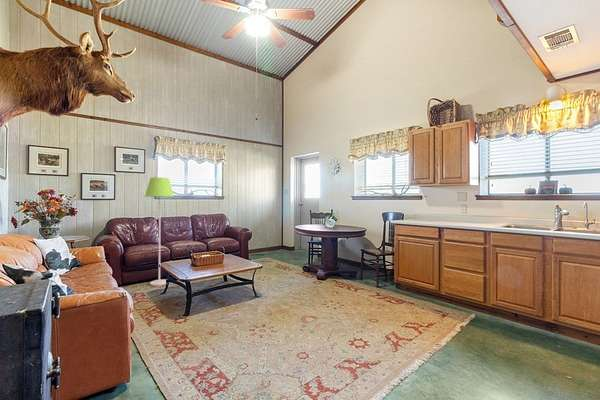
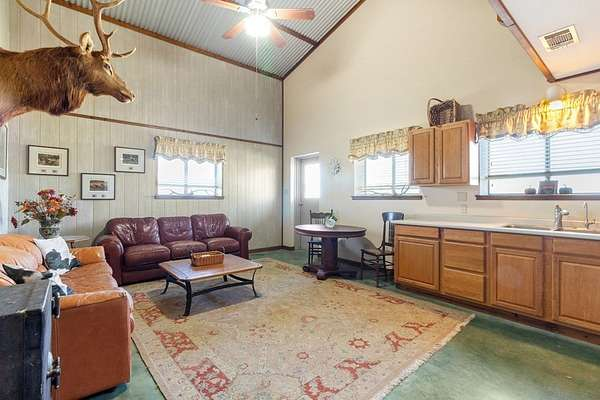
- floor lamp (159, 230)
